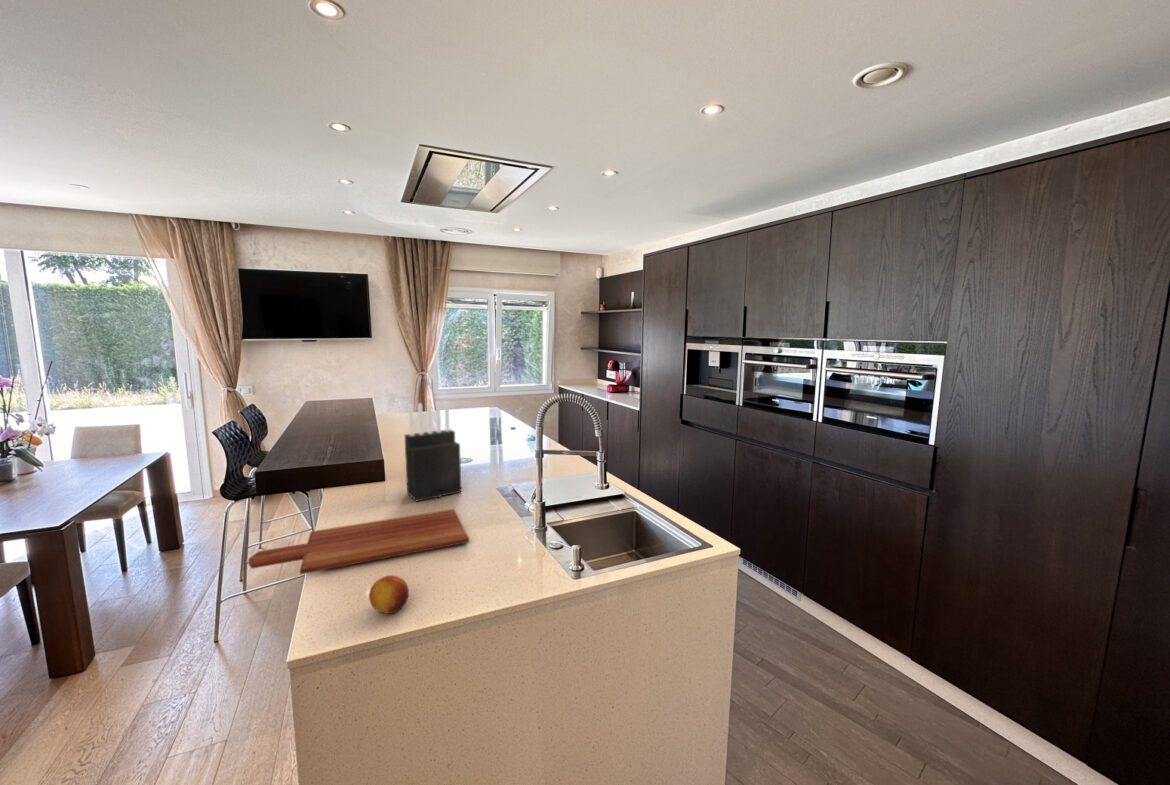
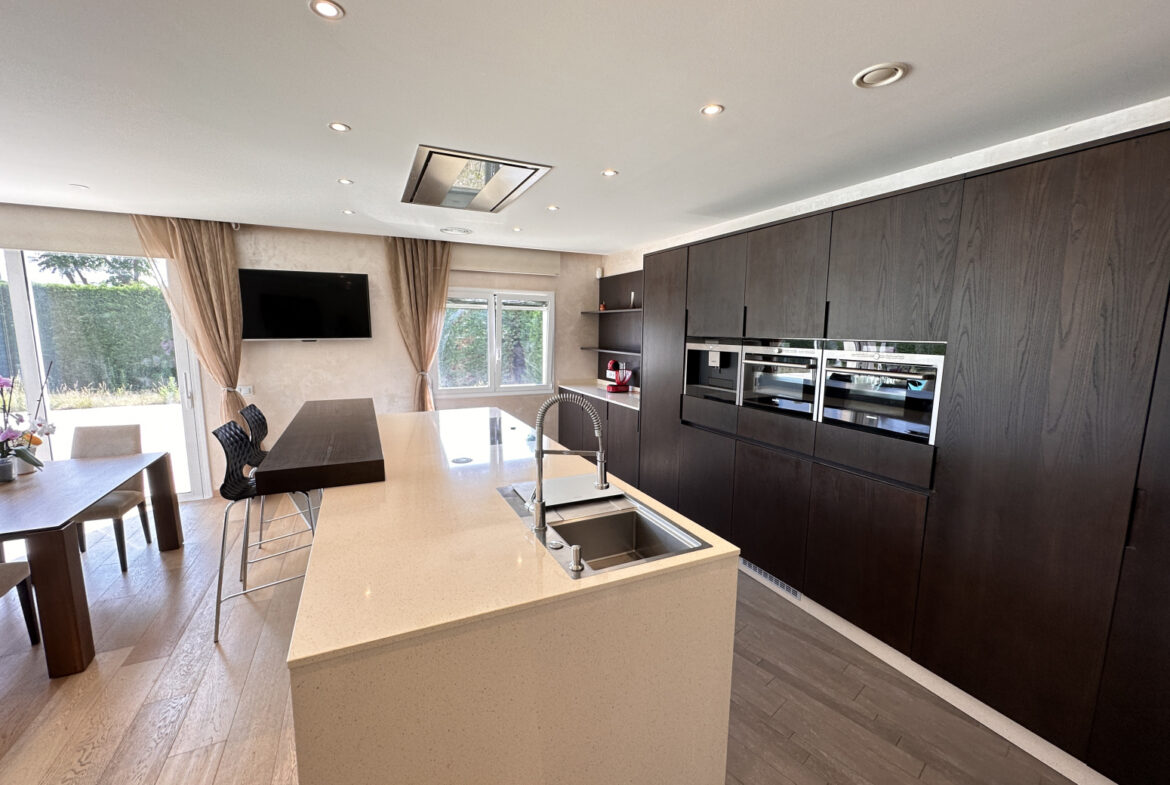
- knife block (433, 449)
- cutting board (383, 537)
- fruit (389, 592)
